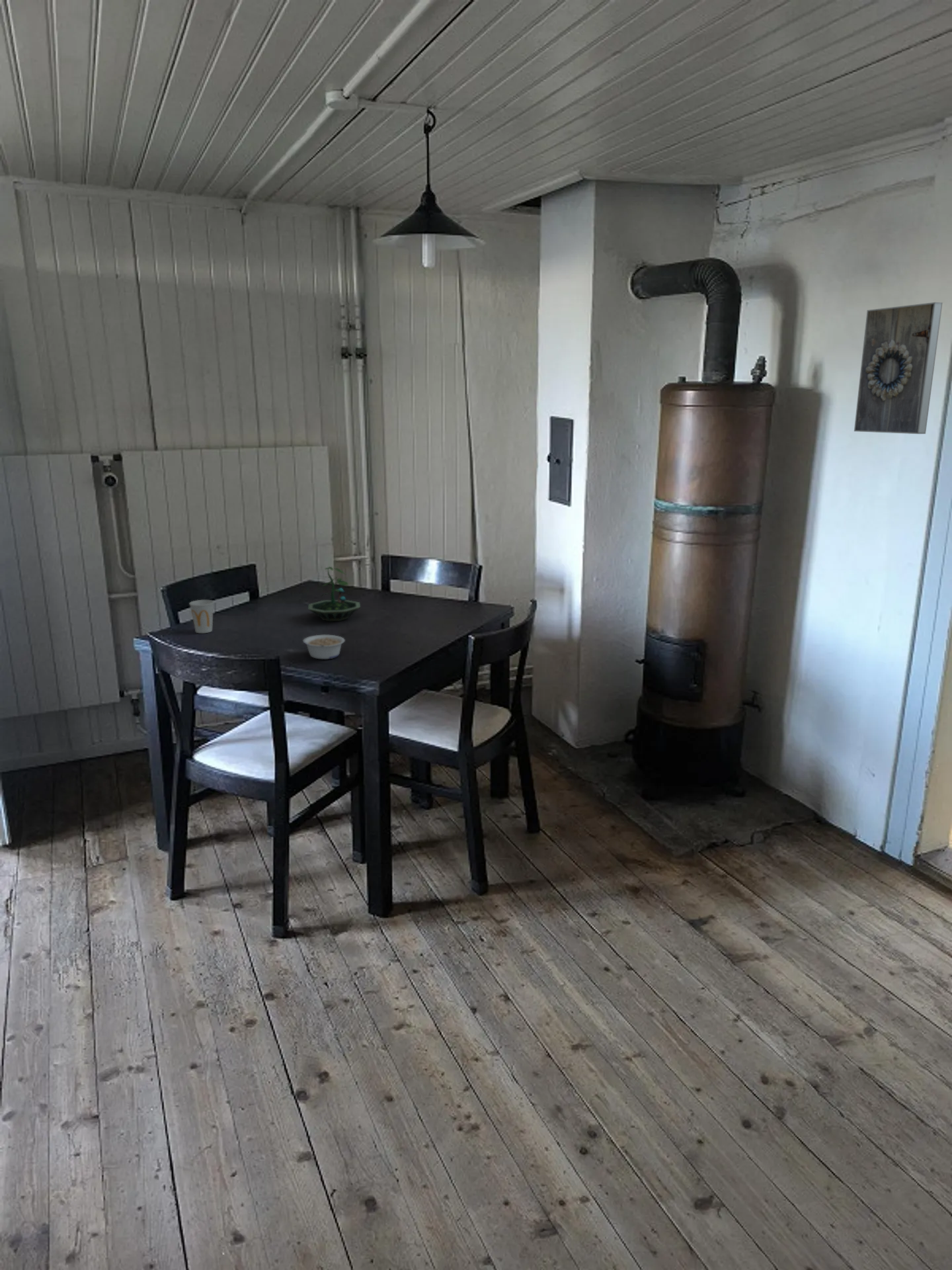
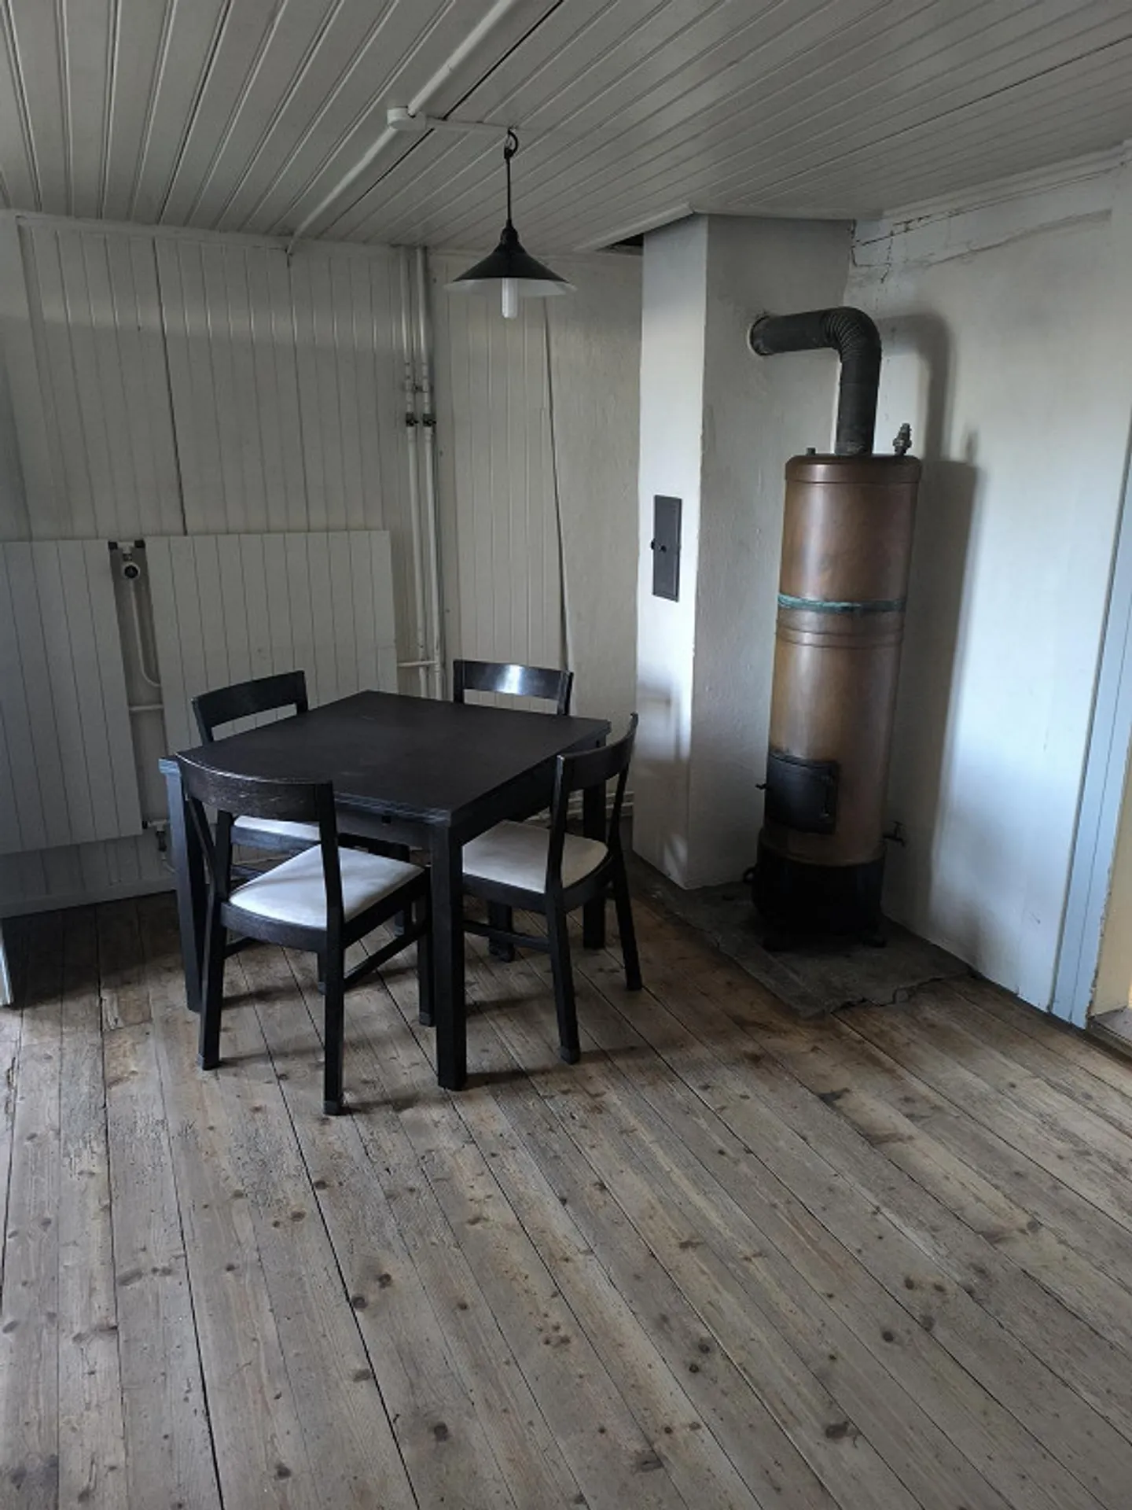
- cup (202, 616)
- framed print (895, 370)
- terrarium (331, 577)
- legume (325, 646)
